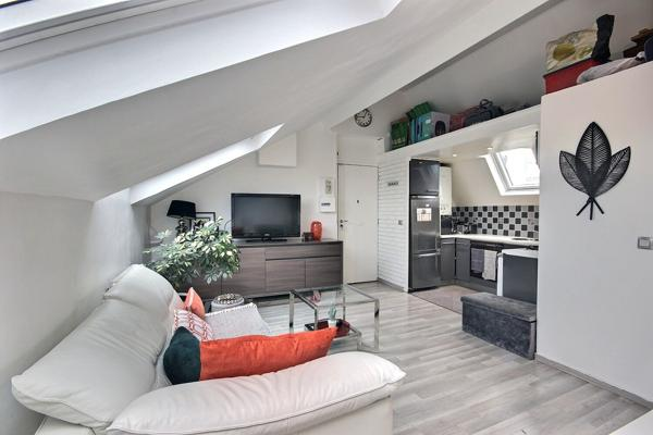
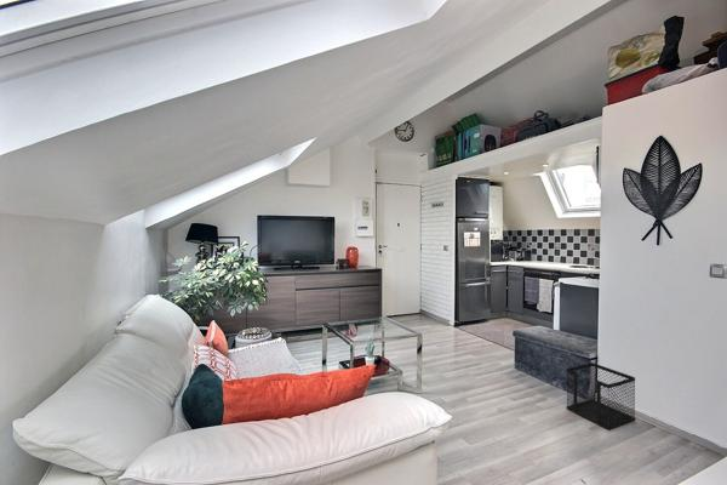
+ wastebasket (599, 393)
